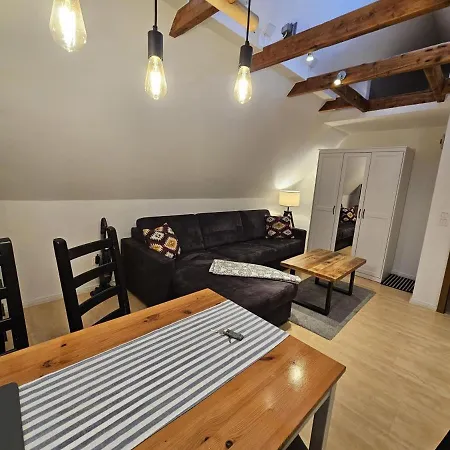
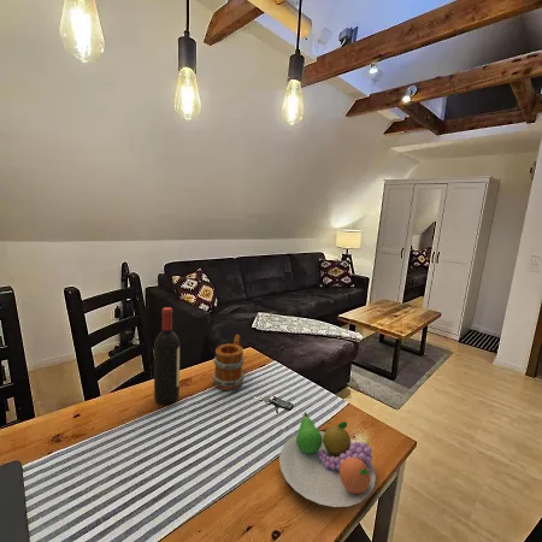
+ wine bottle (166, 354)
+ mug (231, 360)
+ fruit bowl (325, 452)
